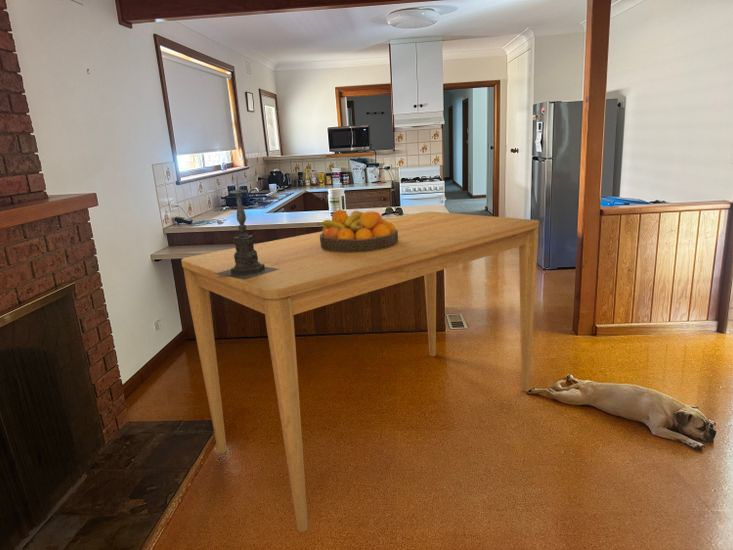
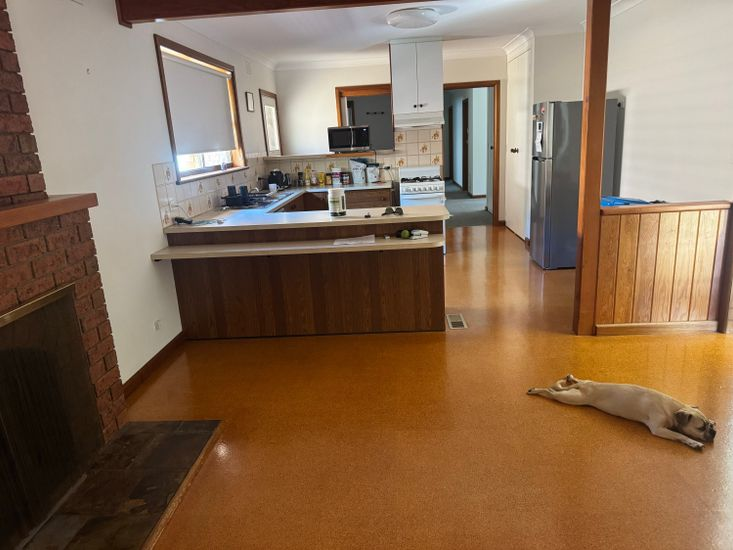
- fruit bowl (358, 226)
- candle holder (241, 224)
- dining table (367, 292)
